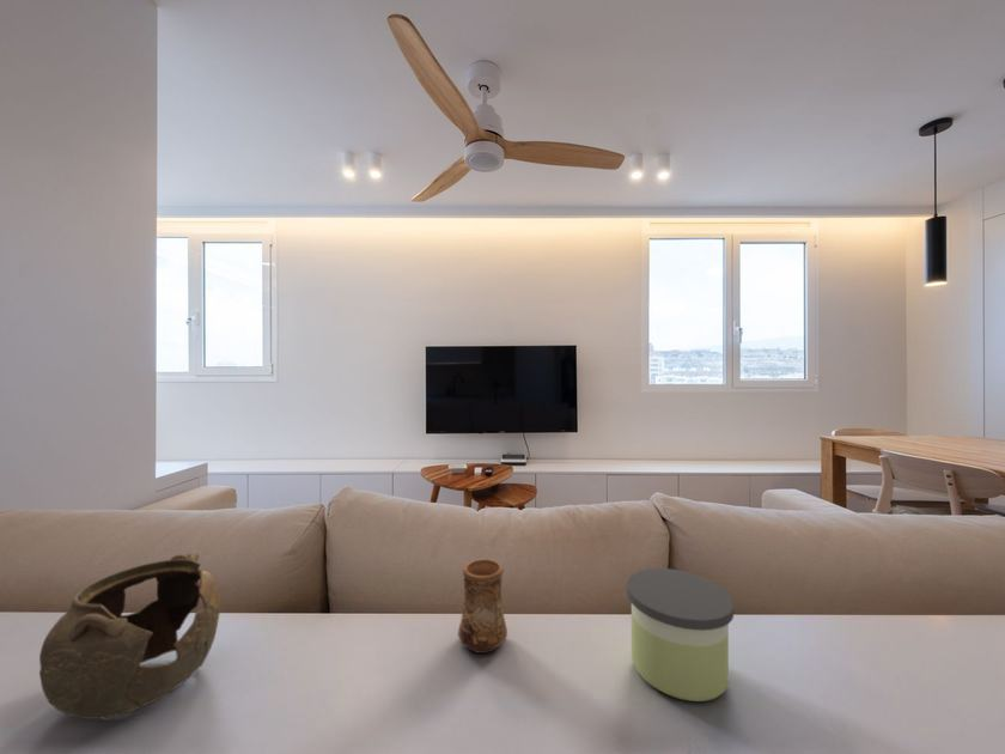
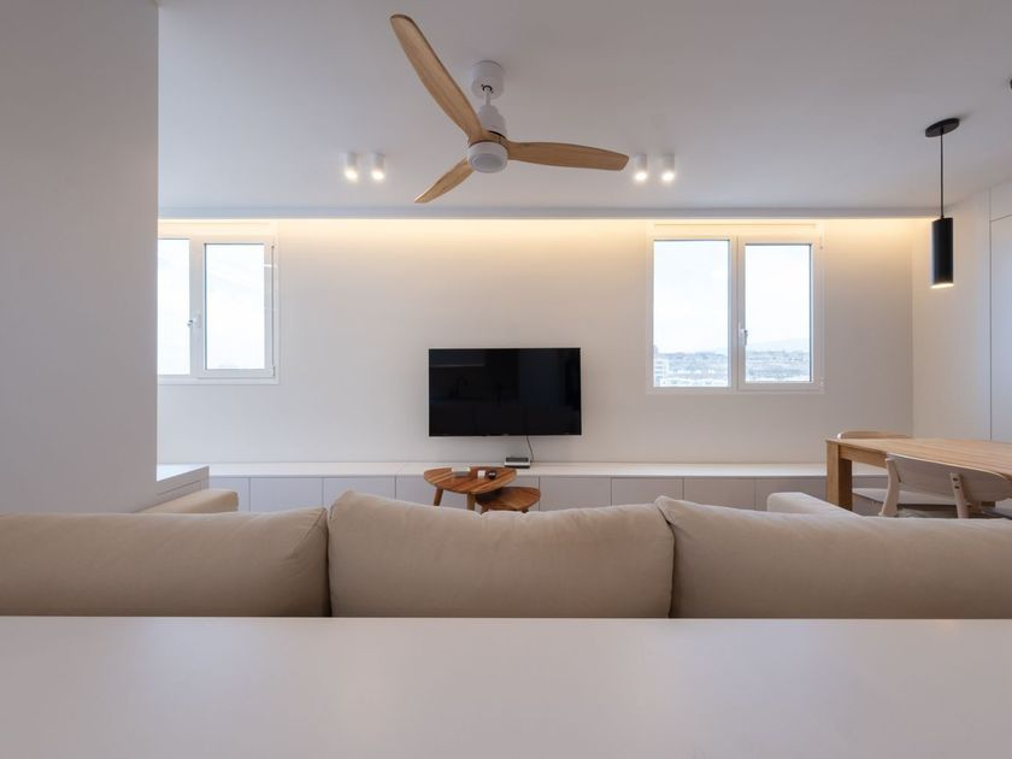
- candle (677, 631)
- cup (482, 603)
- teapot (156, 621)
